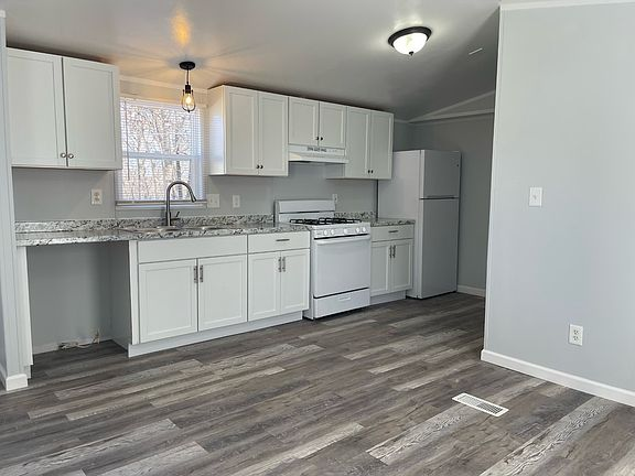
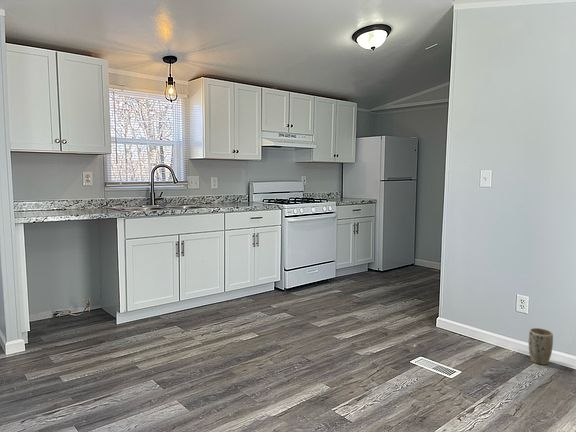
+ plant pot (540, 346)
